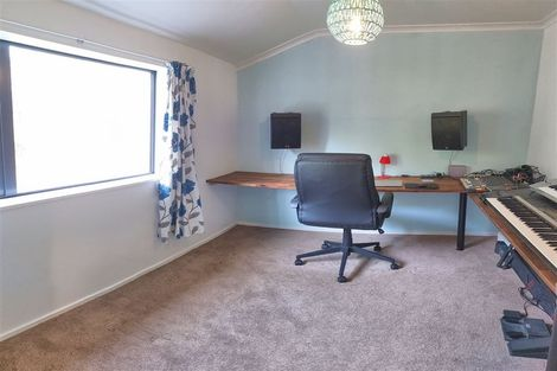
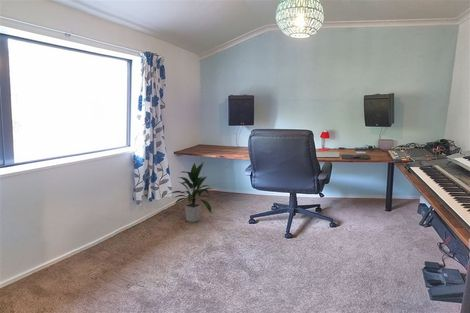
+ indoor plant (193, 192)
